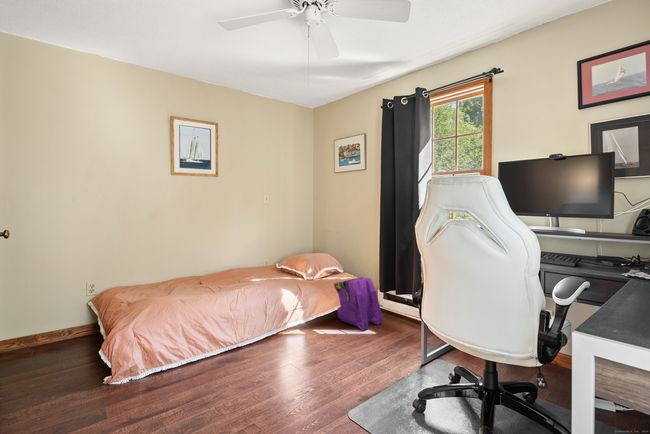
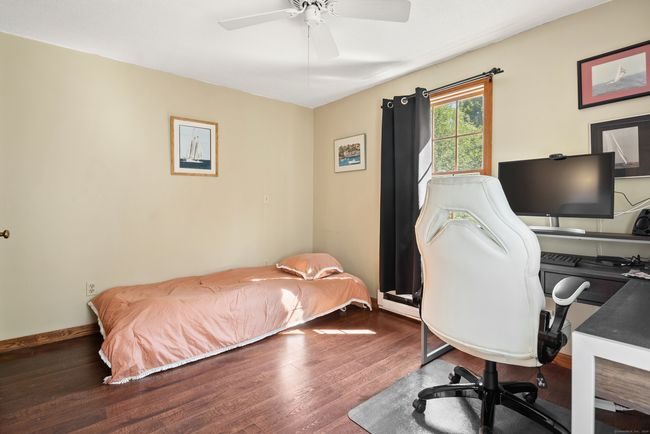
- backpack (357, 300)
